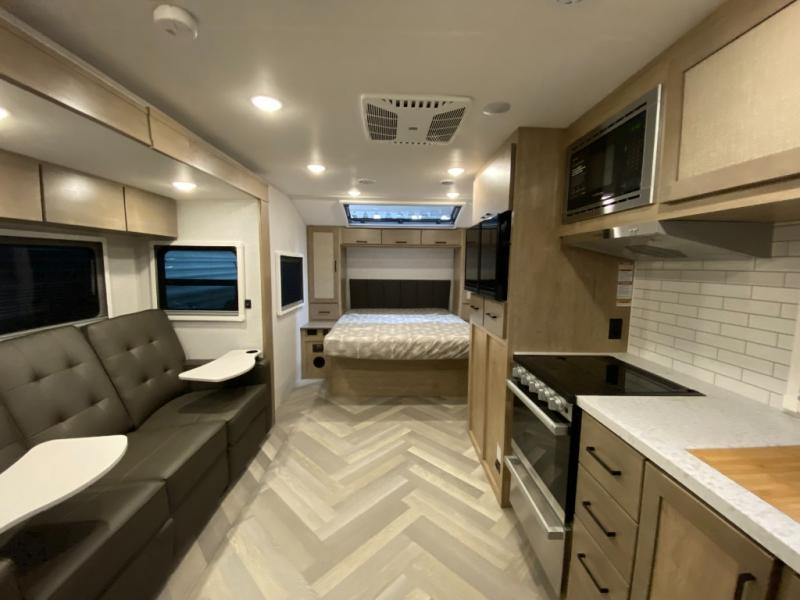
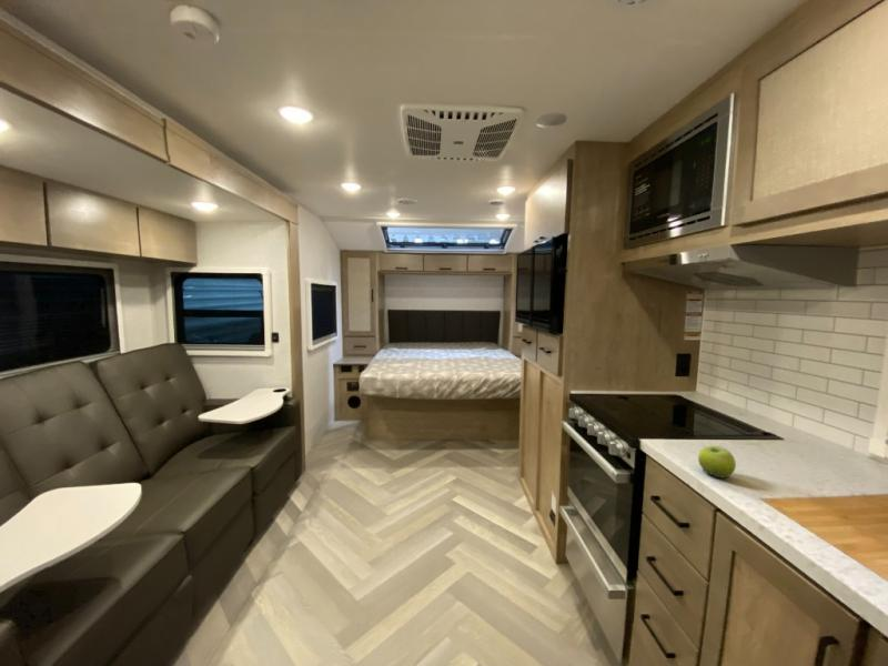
+ fruit (716, 461)
